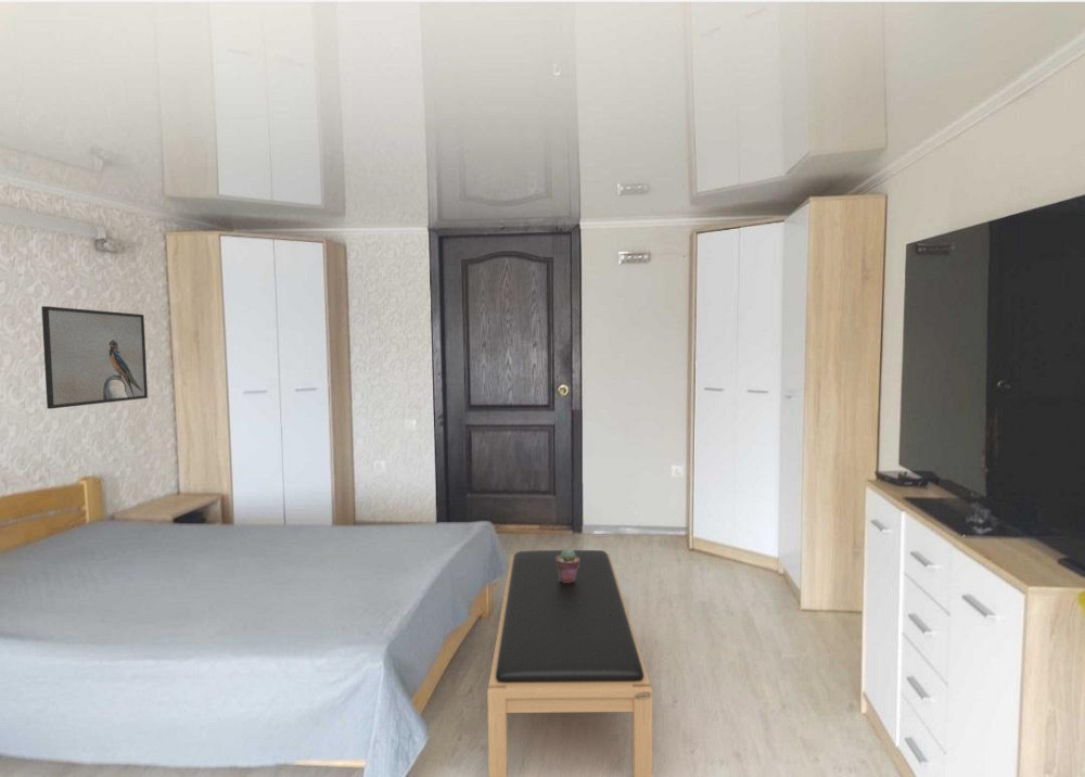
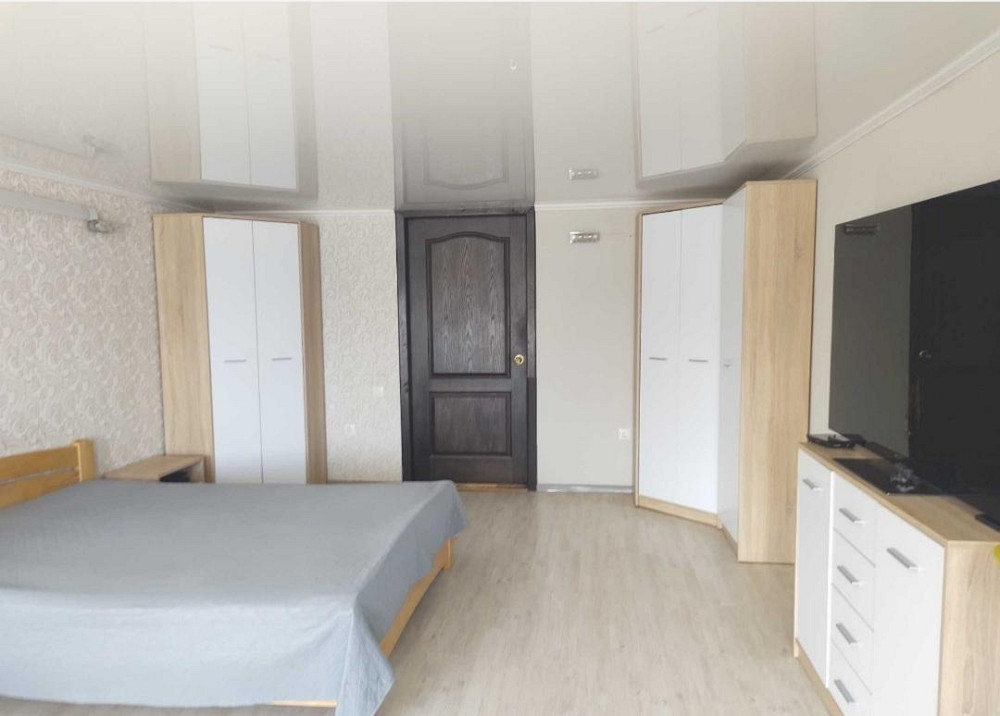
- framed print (100, 357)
- potted succulent (567, 564)
- bench (563, 649)
